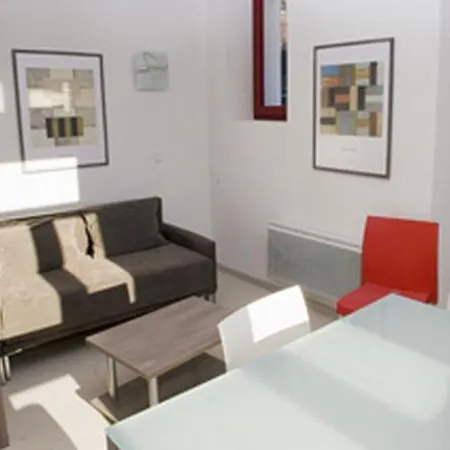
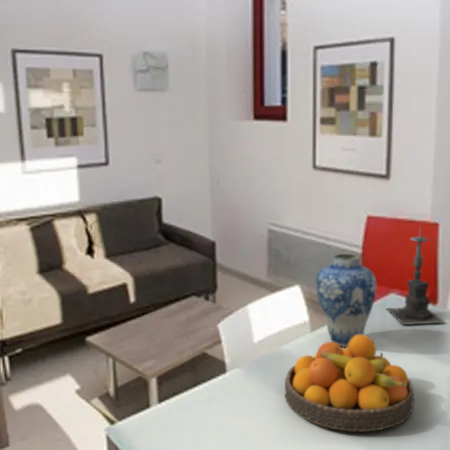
+ vase (345, 299)
+ fruit bowl (348, 373)
+ candle holder (416, 270)
